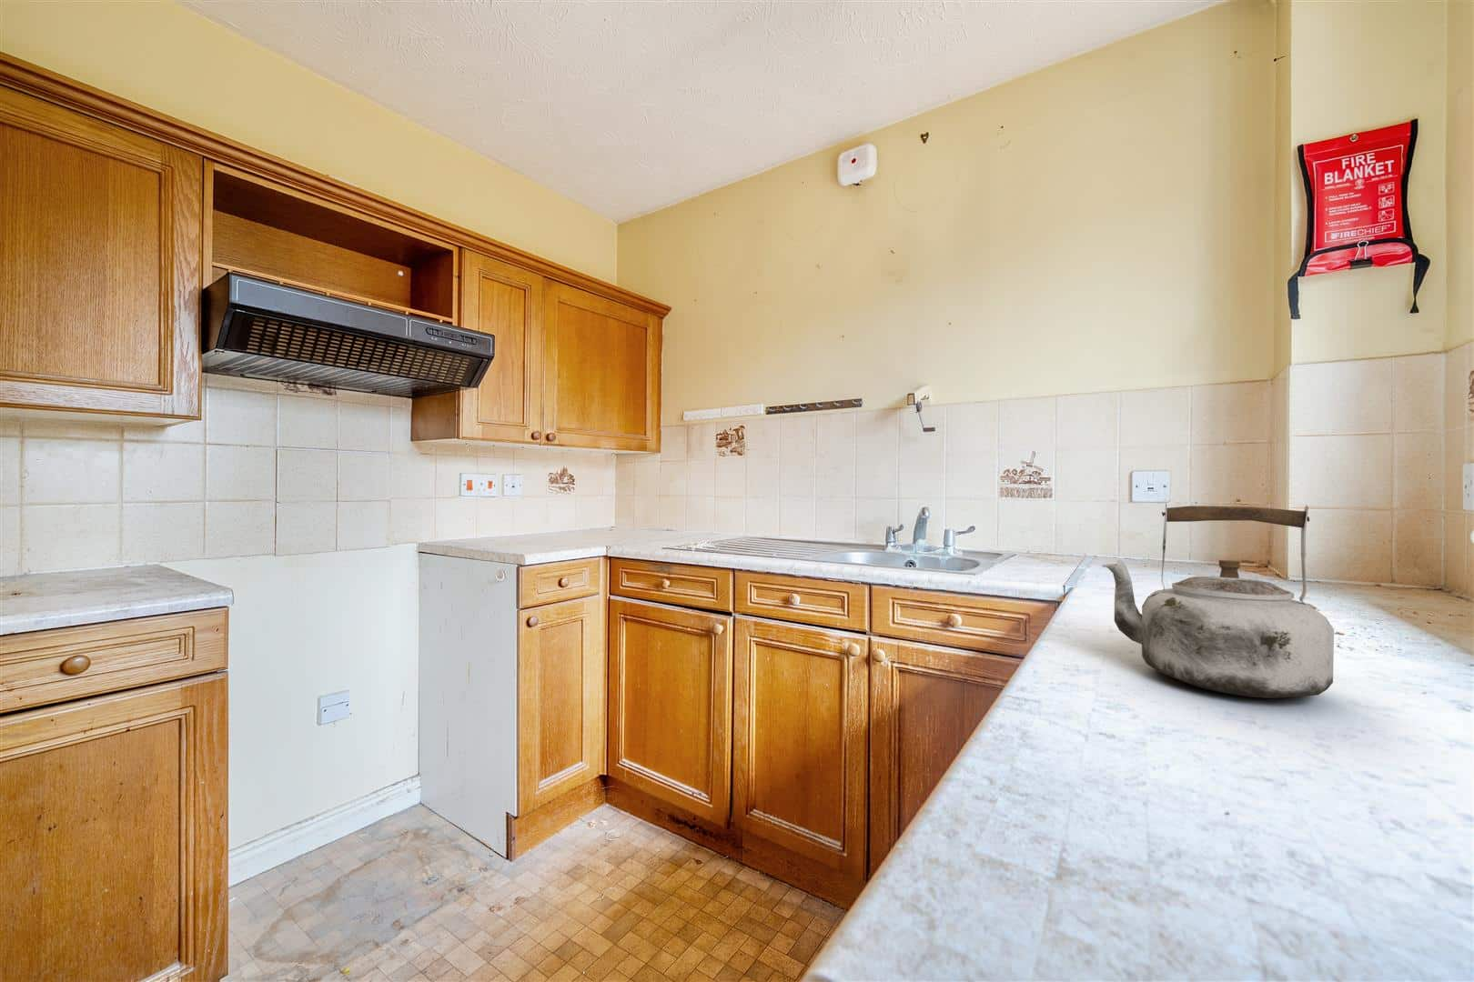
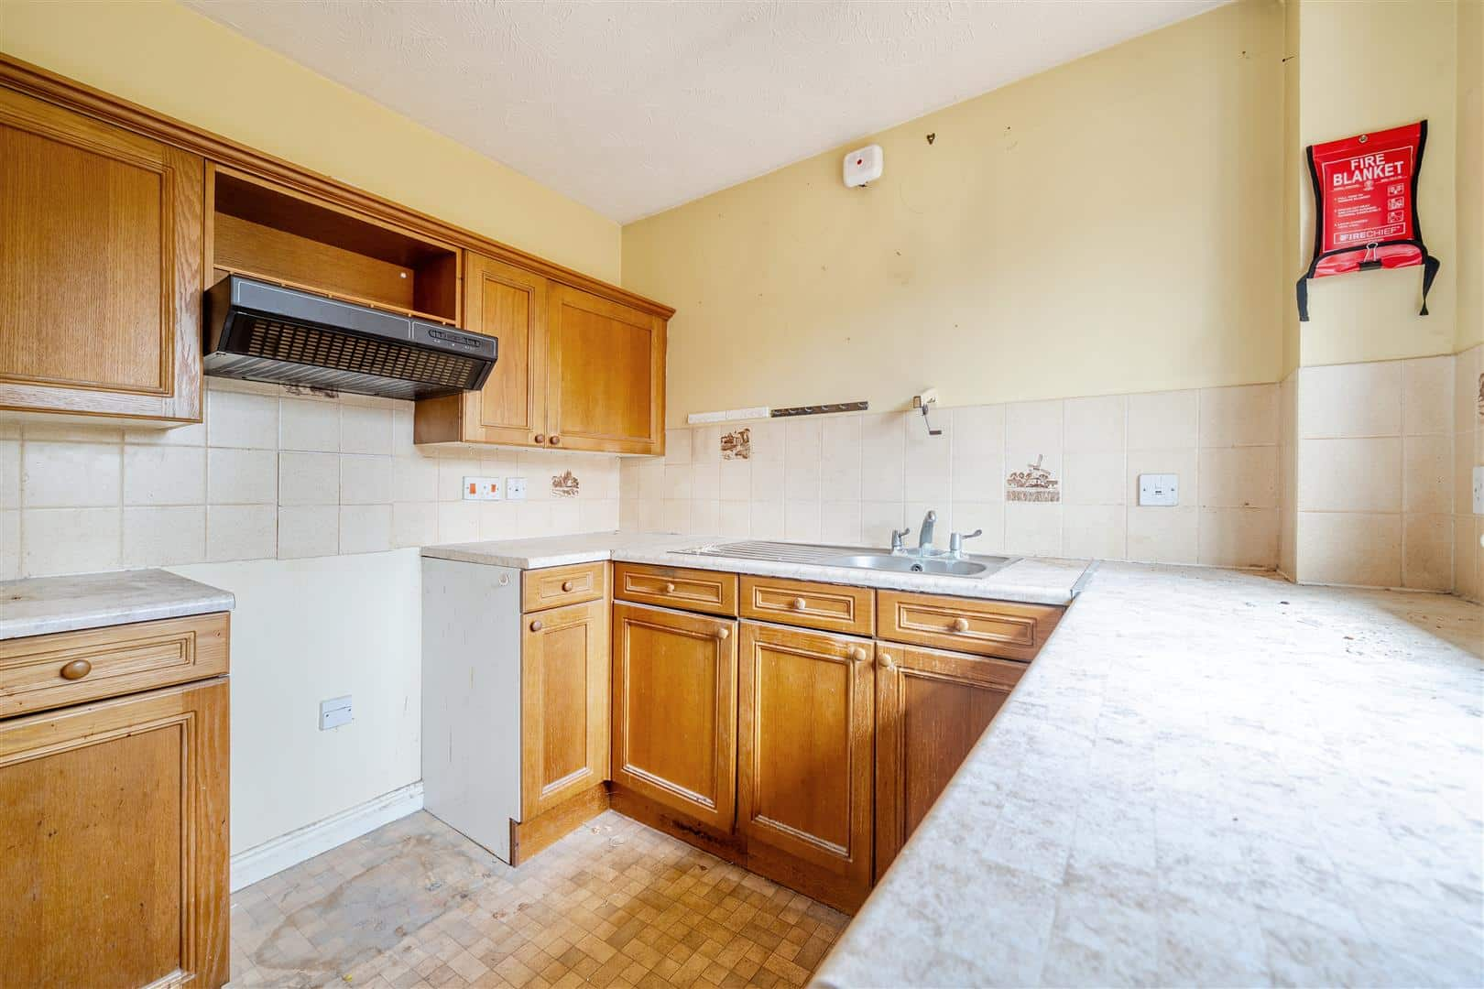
- kettle (1205, 591)
